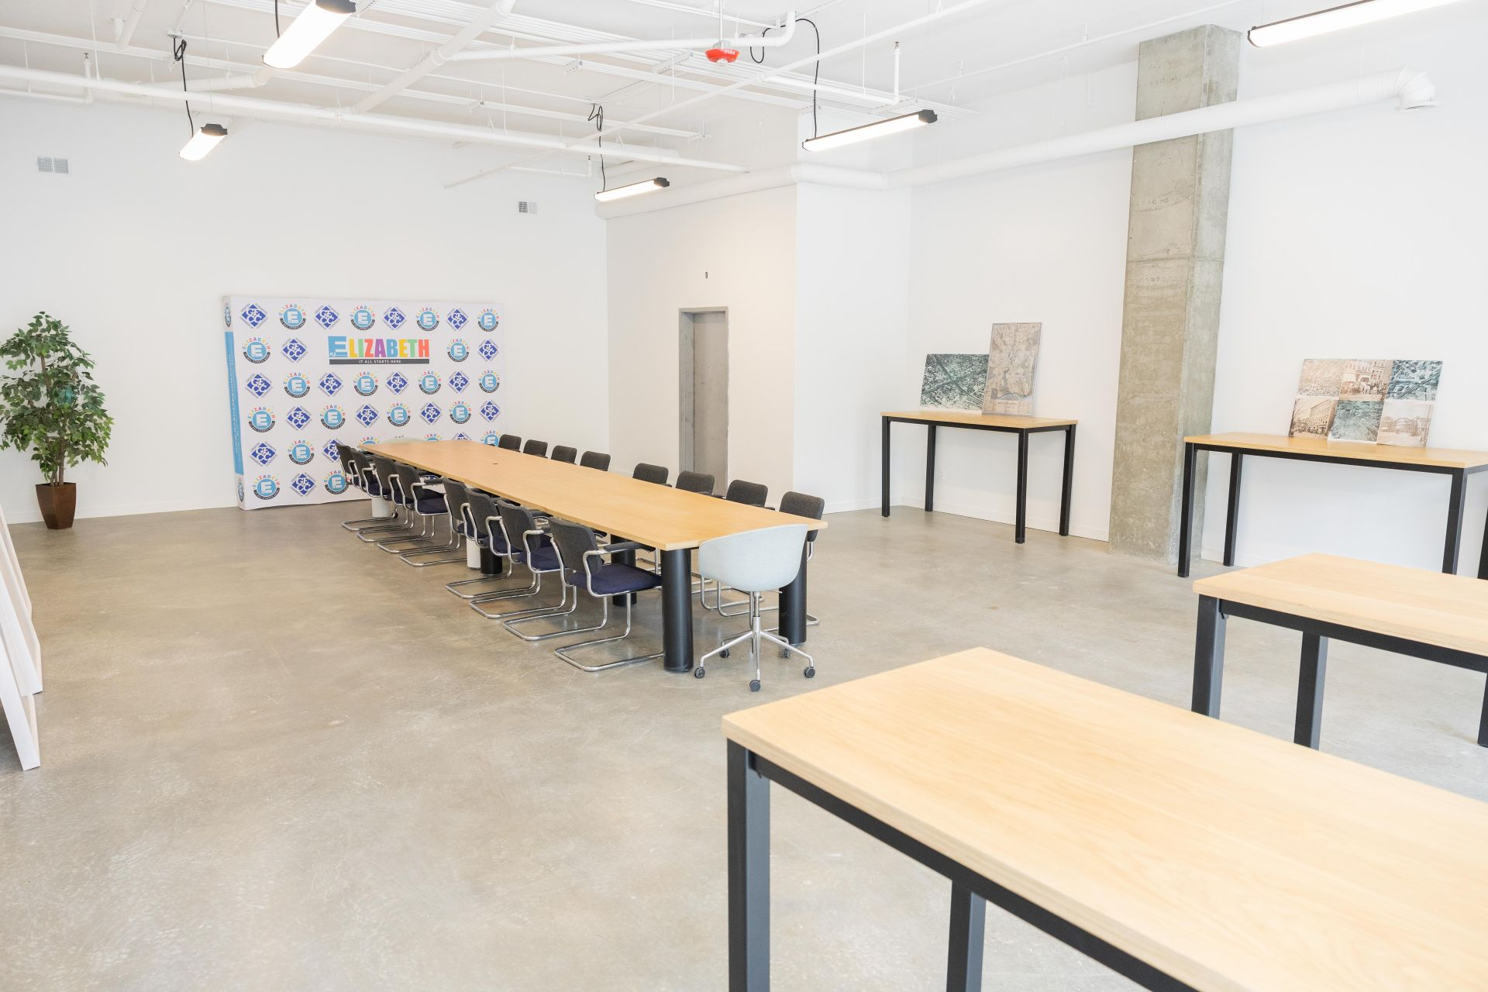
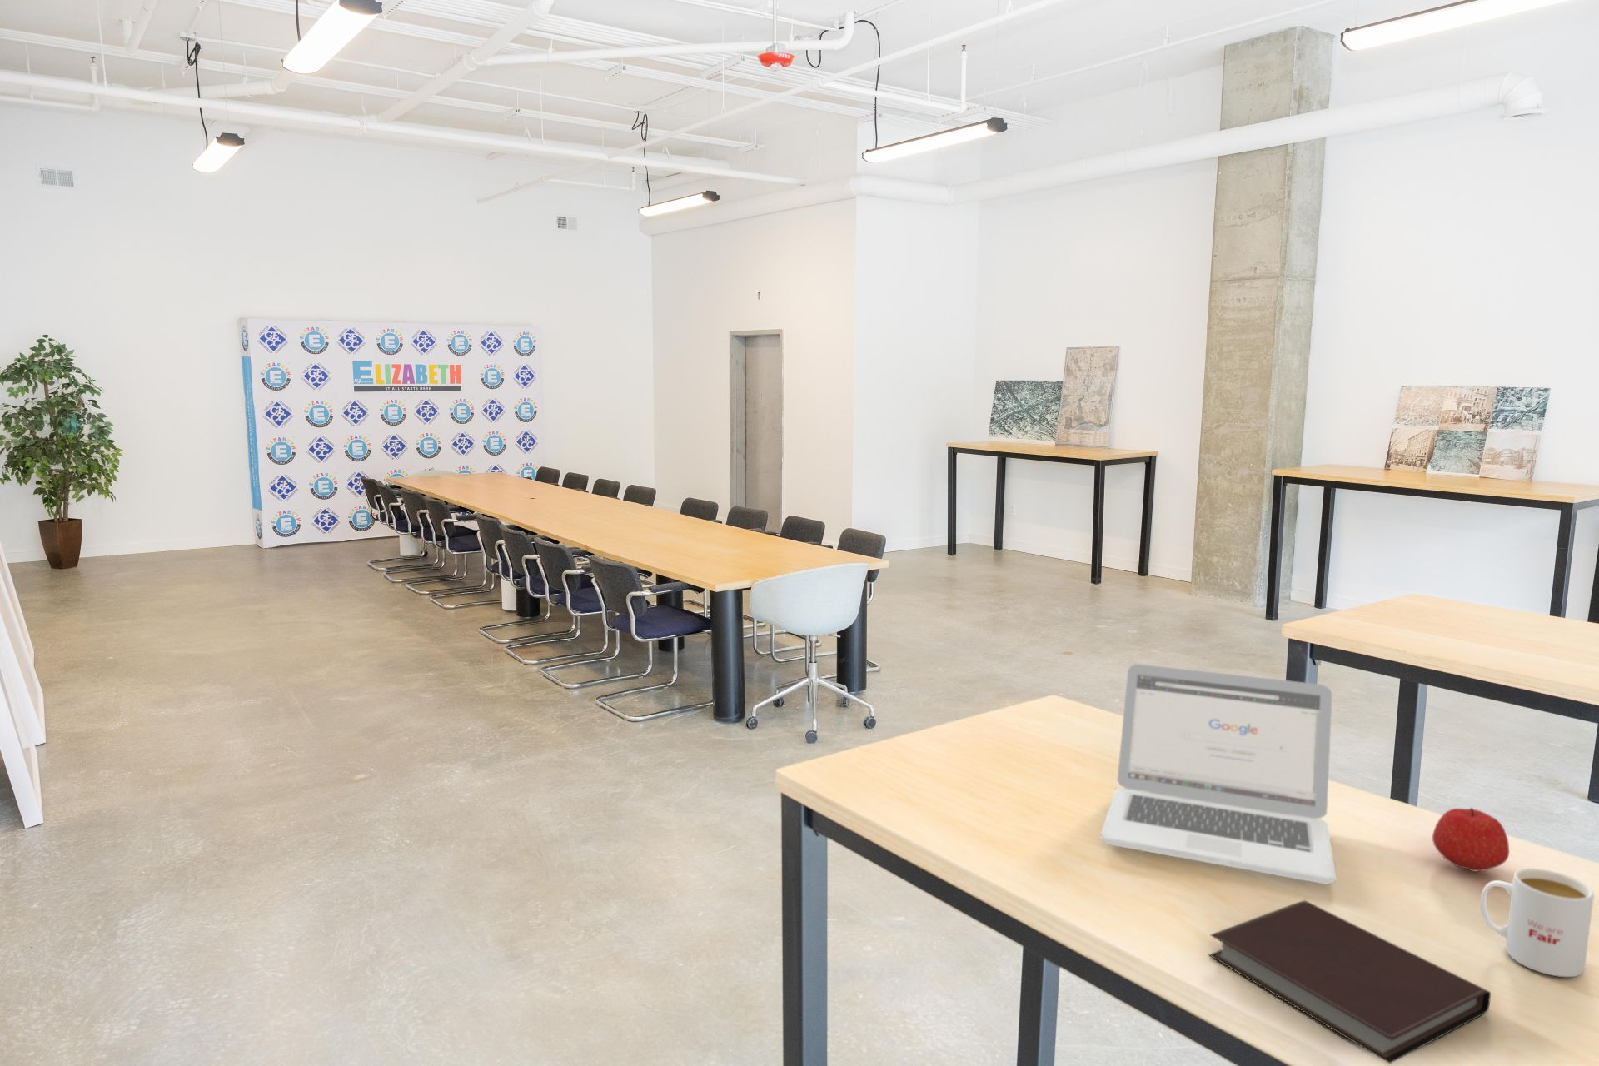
+ laptop (1219, 763)
+ notebook (1342, 971)
+ apple (1471, 838)
+ mug (1532, 917)
